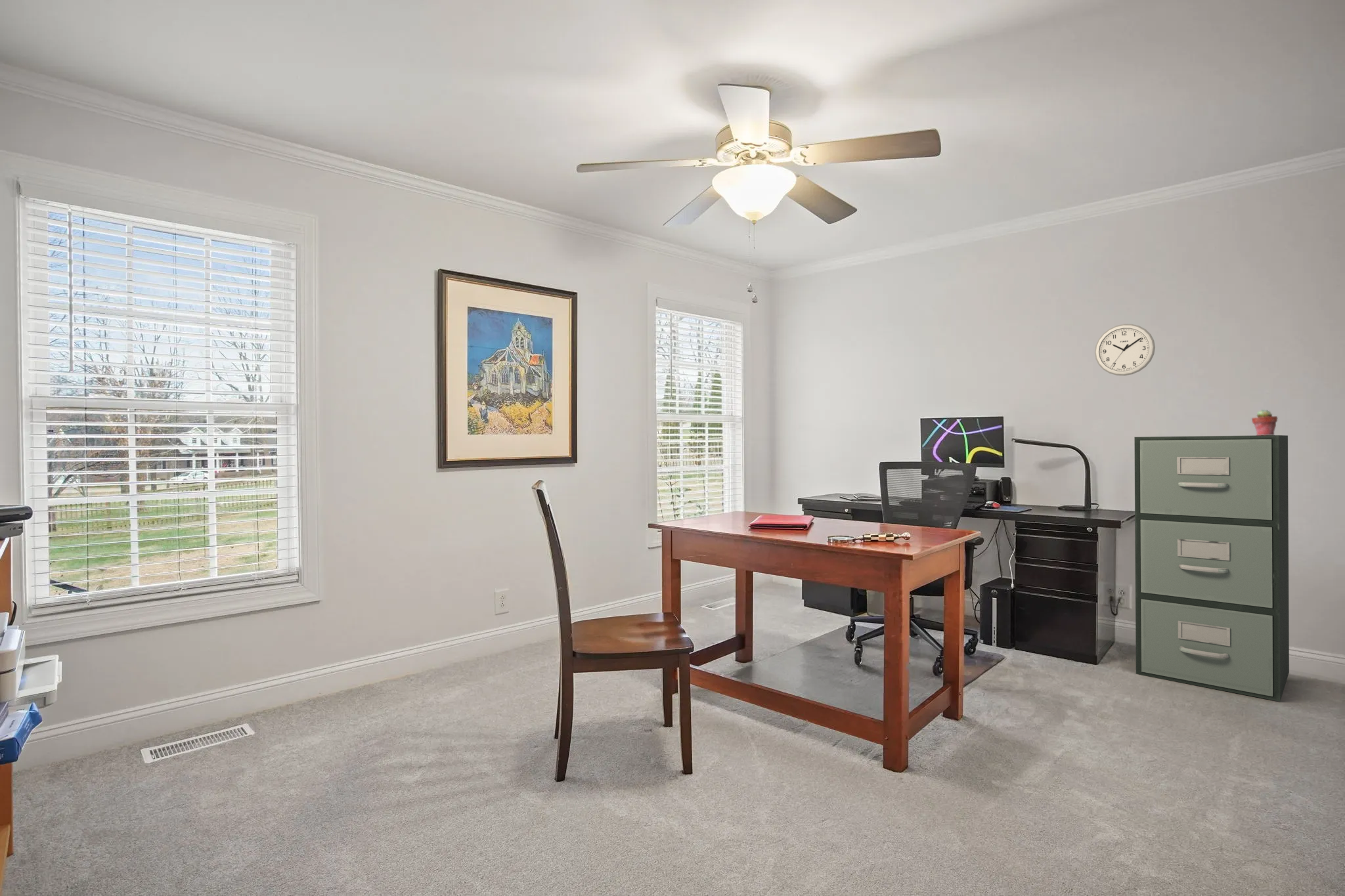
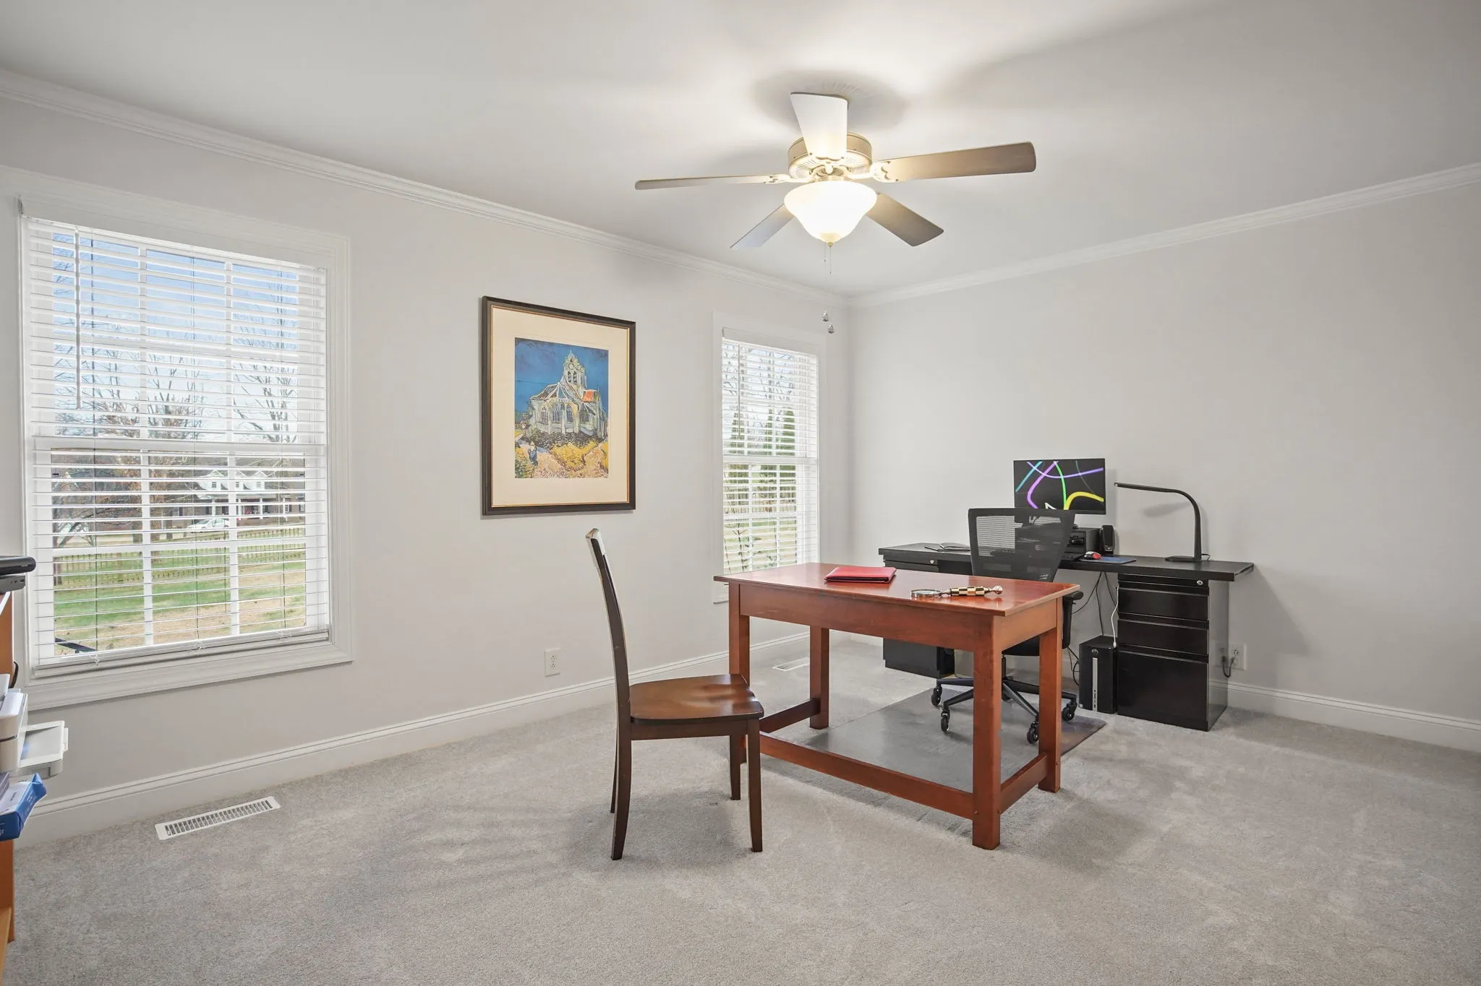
- filing cabinet (1211, 555)
- wall clock (1124, 349)
- potted succulent (1264, 421)
